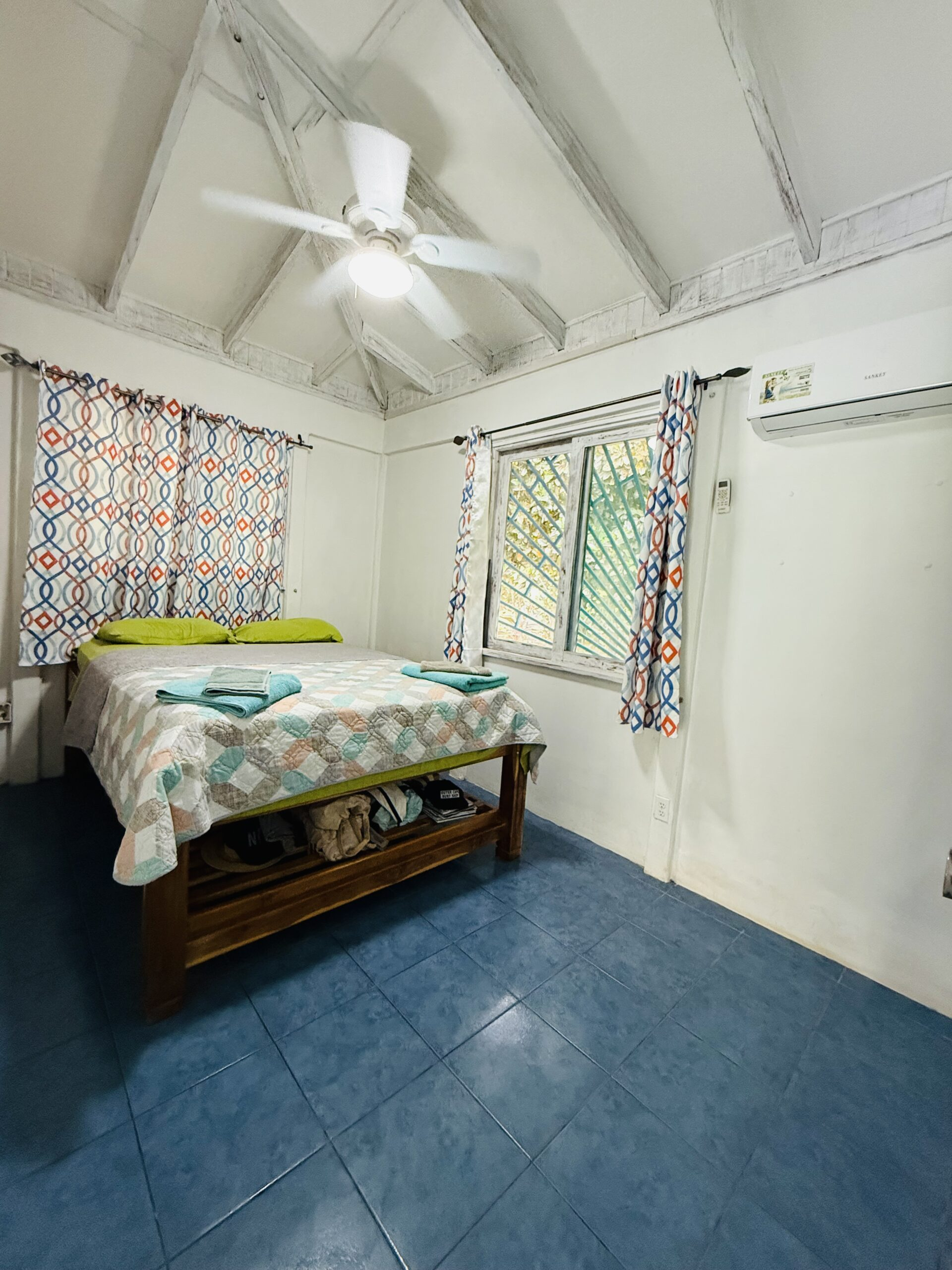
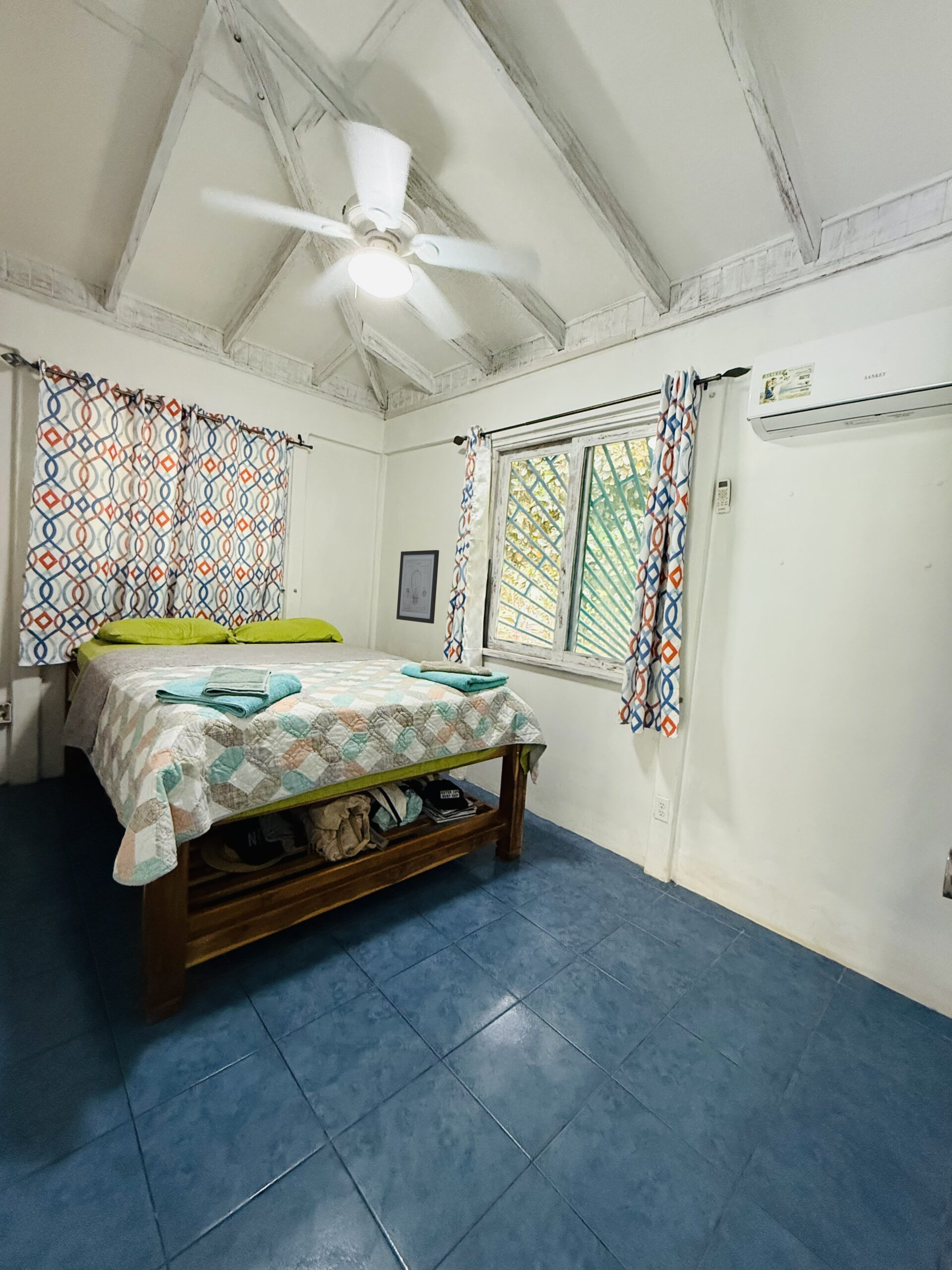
+ wall art (416, 586)
